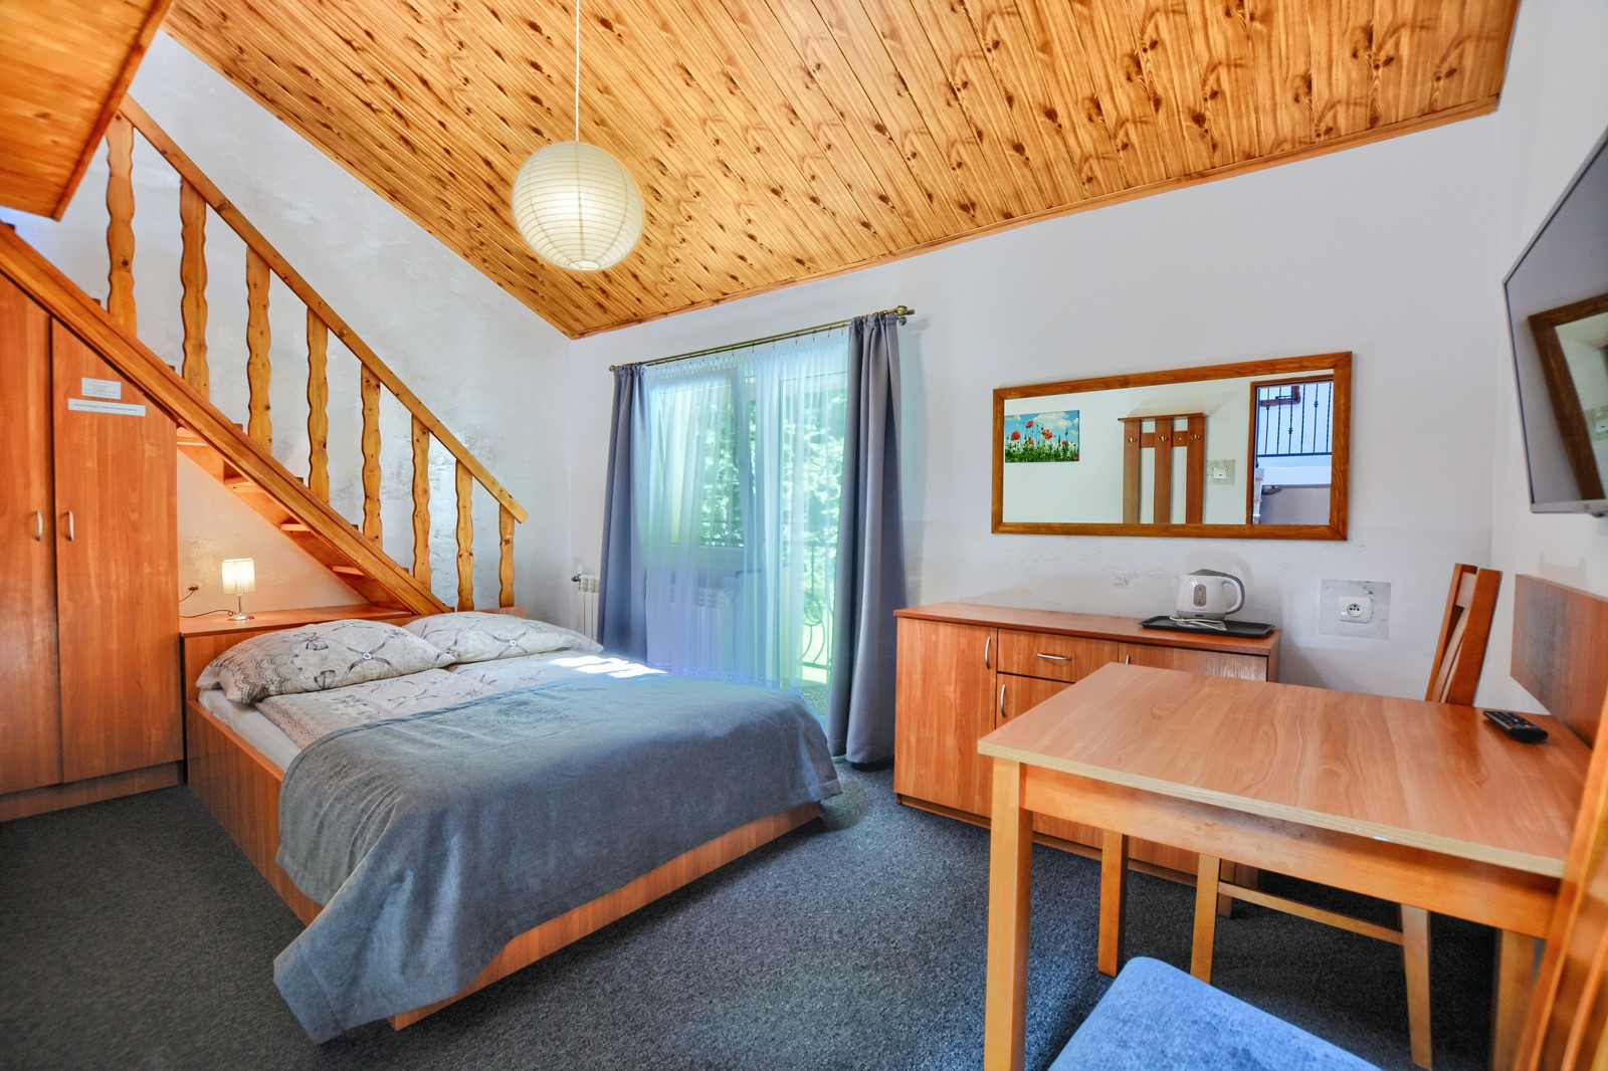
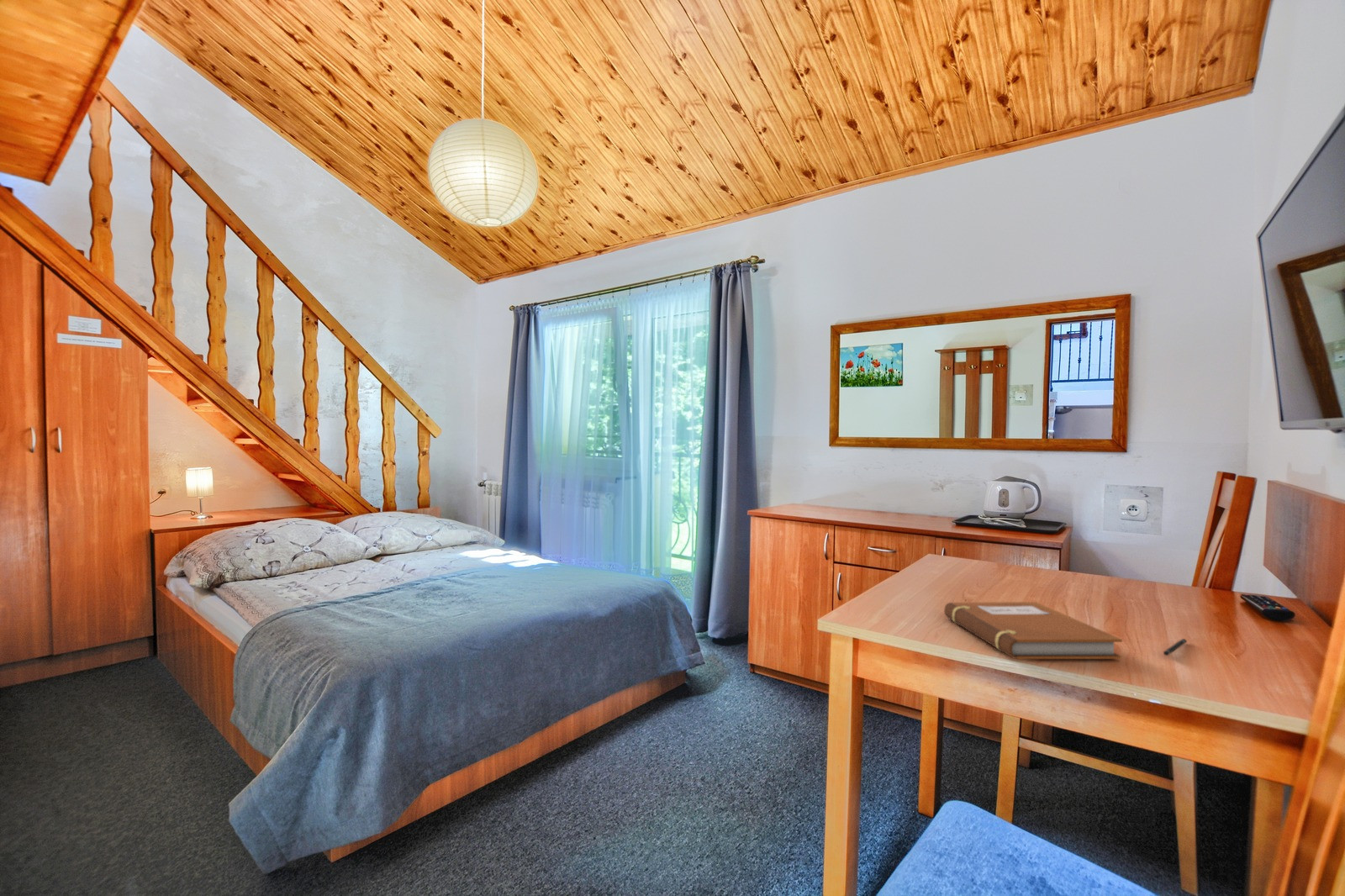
+ pen (1175, 646)
+ notebook (1021, 626)
